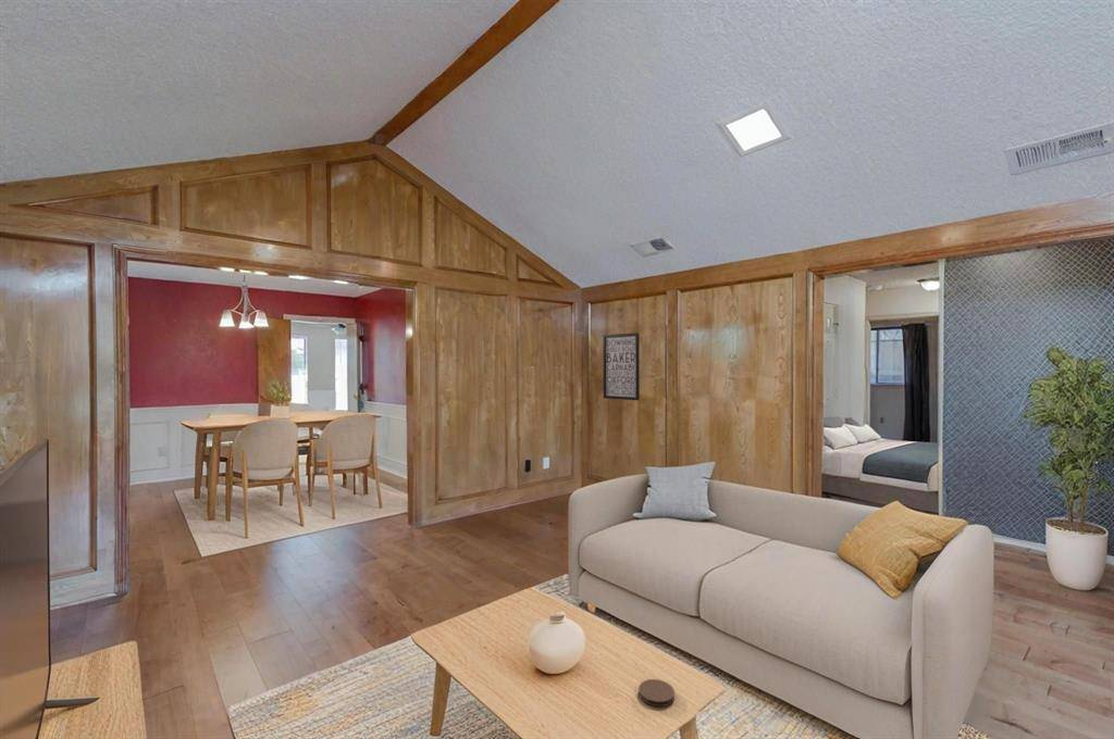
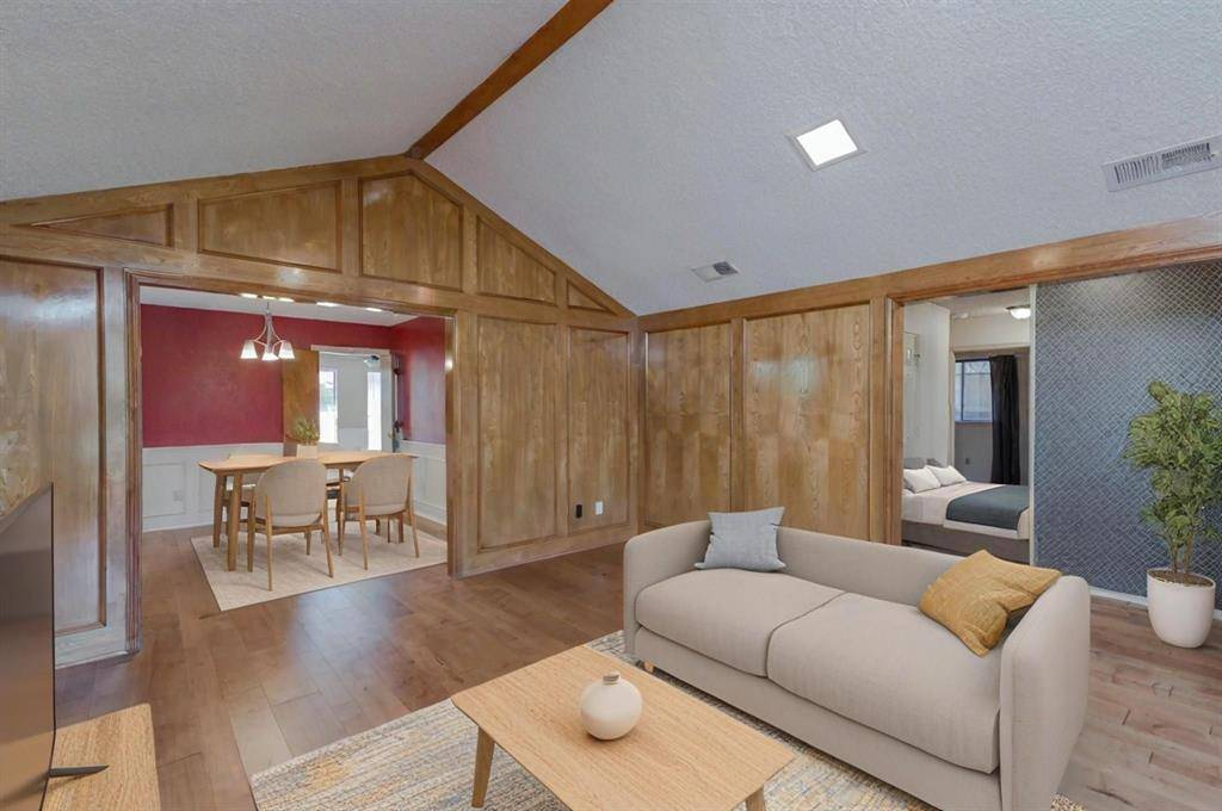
- wall art (620, 366)
- coaster (656, 692)
